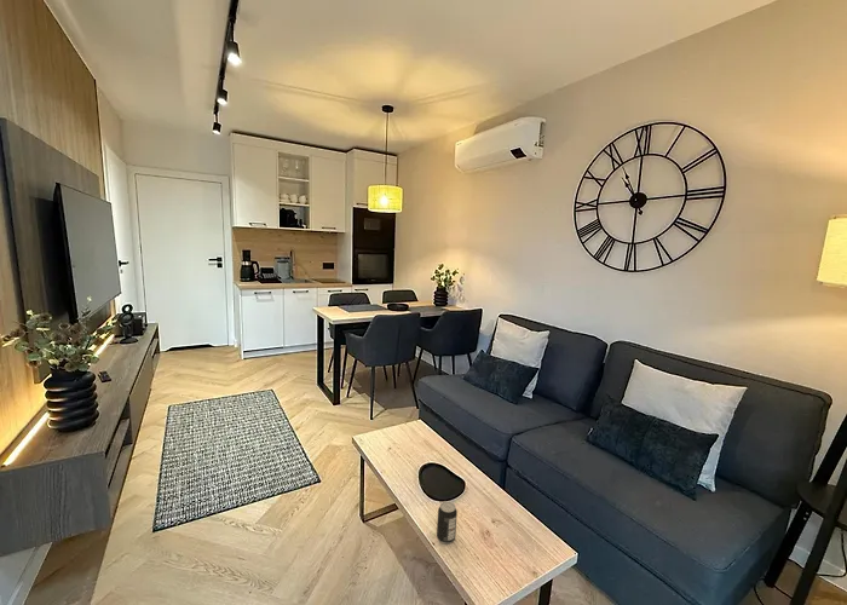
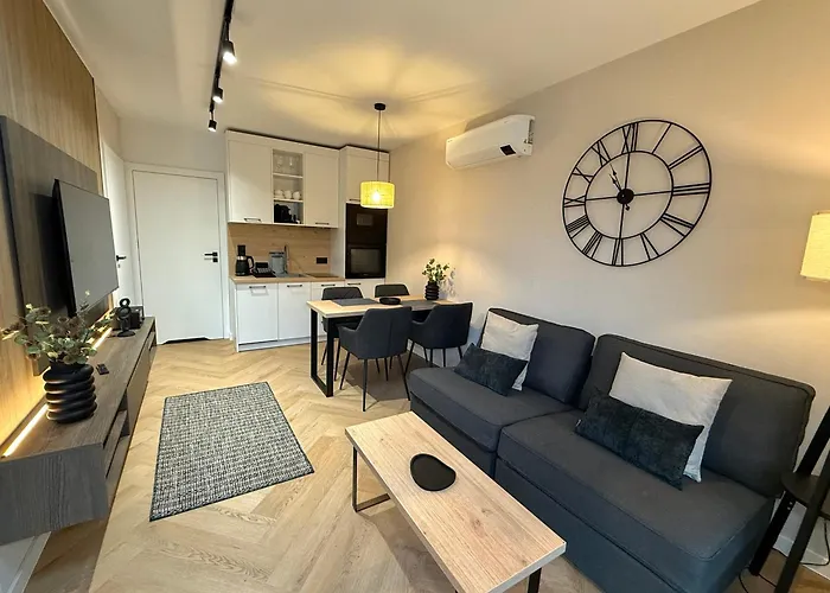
- beverage can (446, 522)
